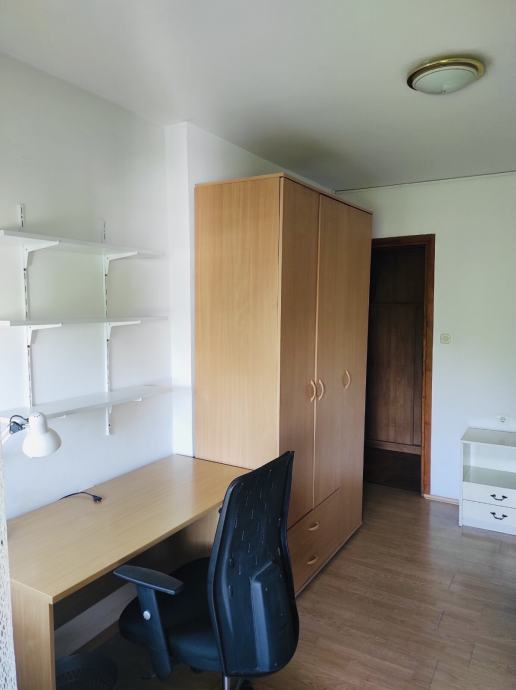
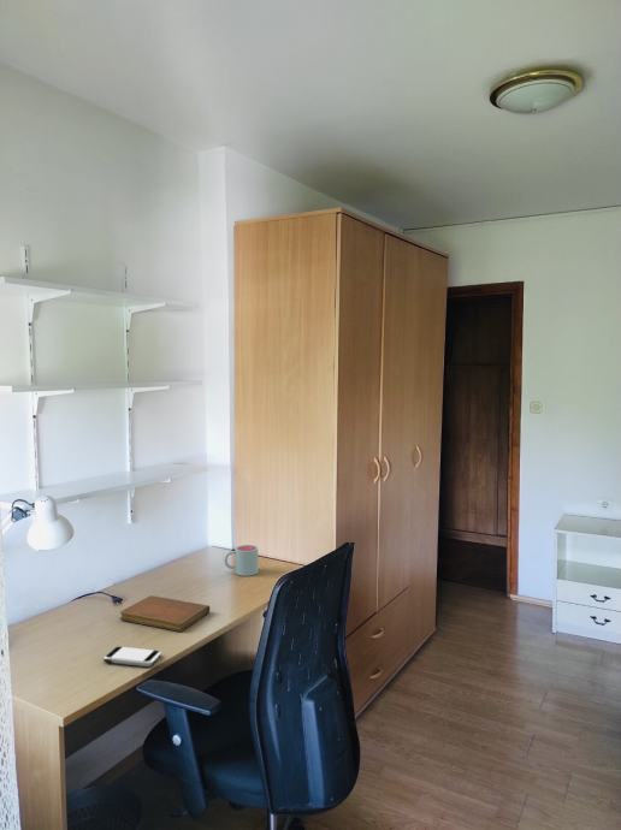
+ notebook (165, 611)
+ mug (241, 559)
+ smartphone (132, 656)
